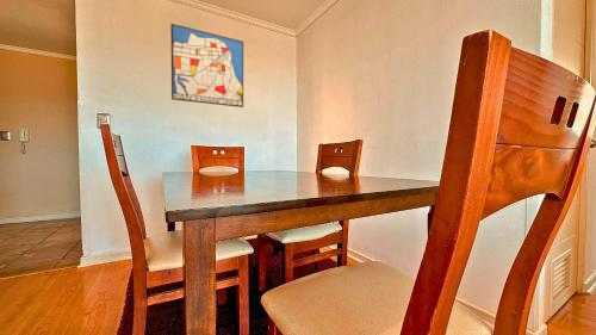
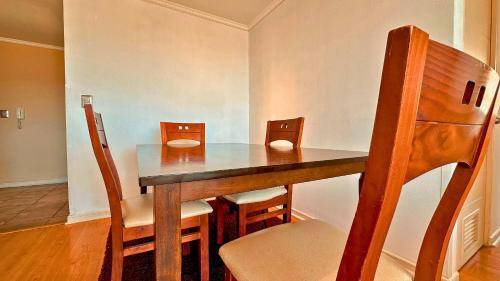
- wall art (210, 68)
